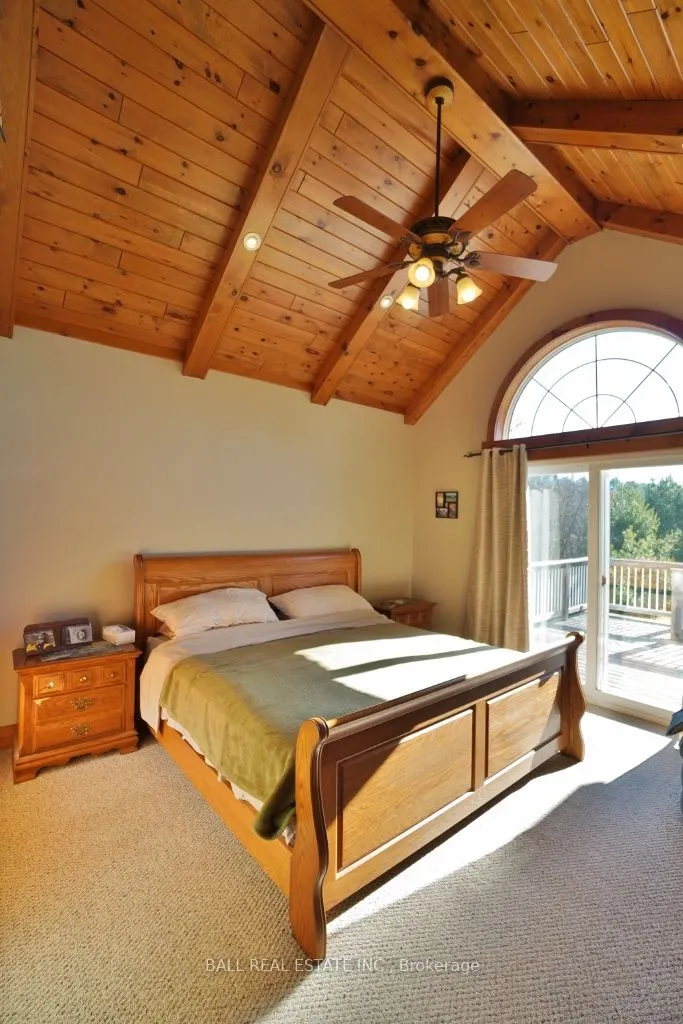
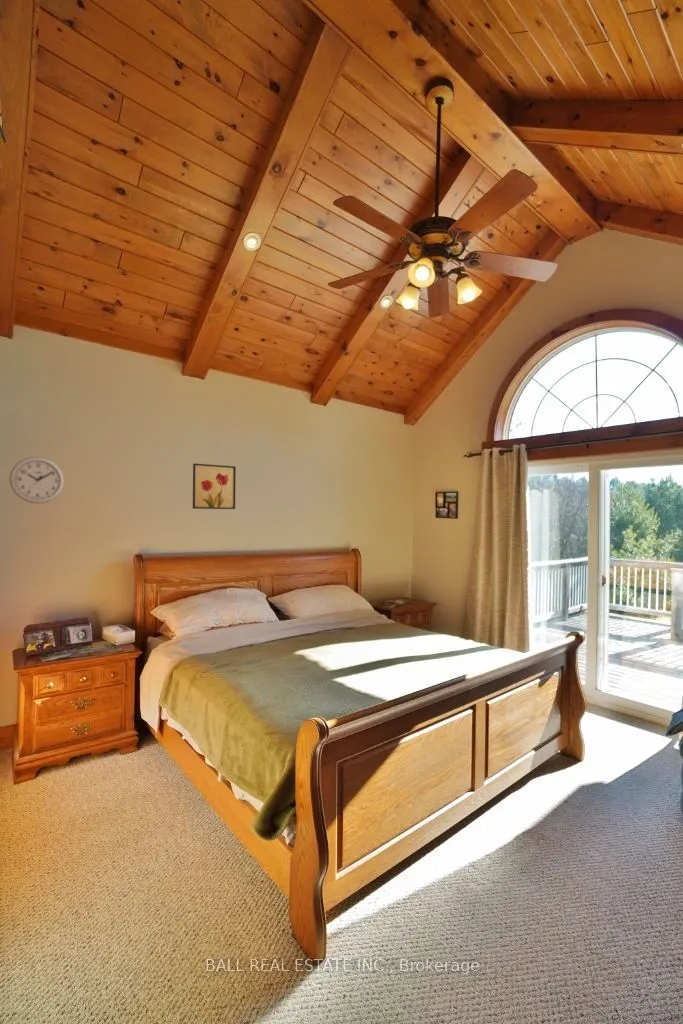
+ wall clock (37, 480)
+ wall art (214, 486)
